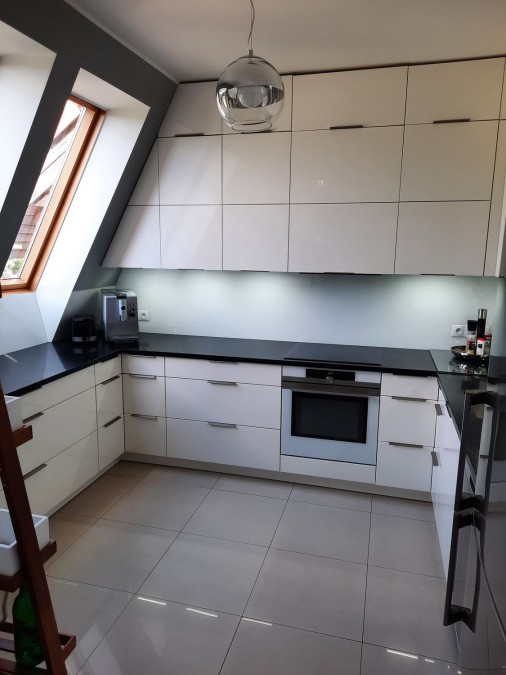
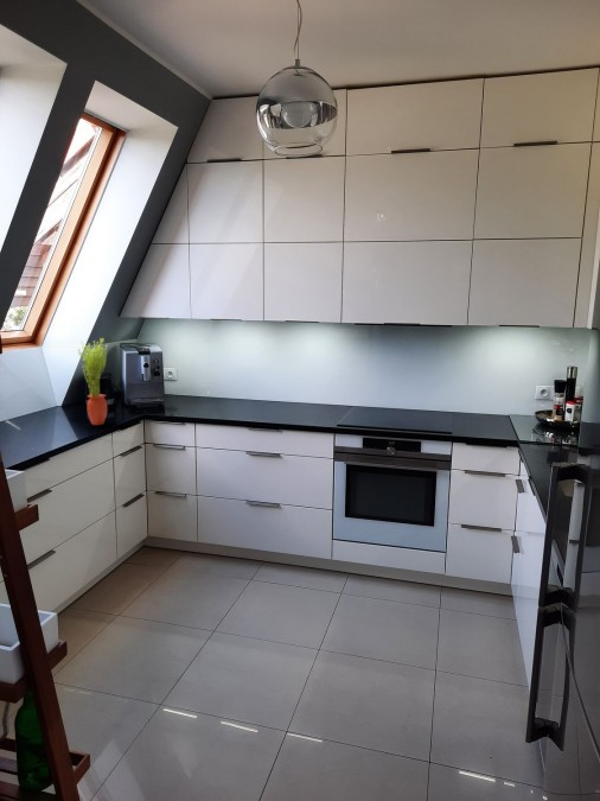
+ potted plant (94, 381)
